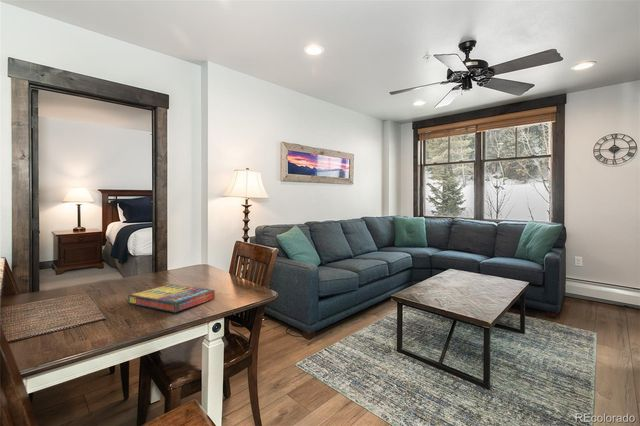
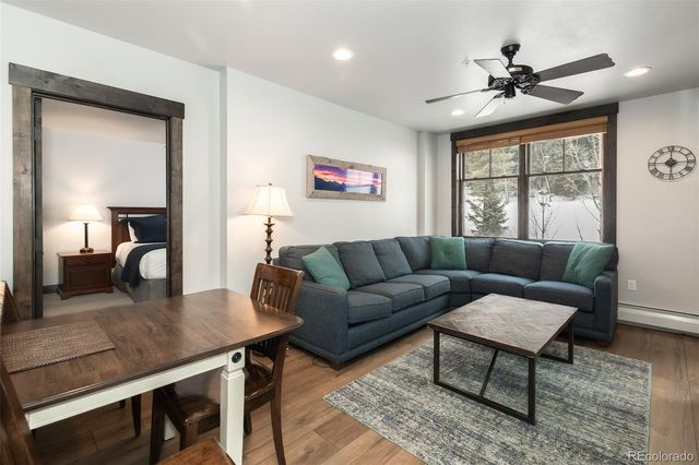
- game compilation box (172, 296)
